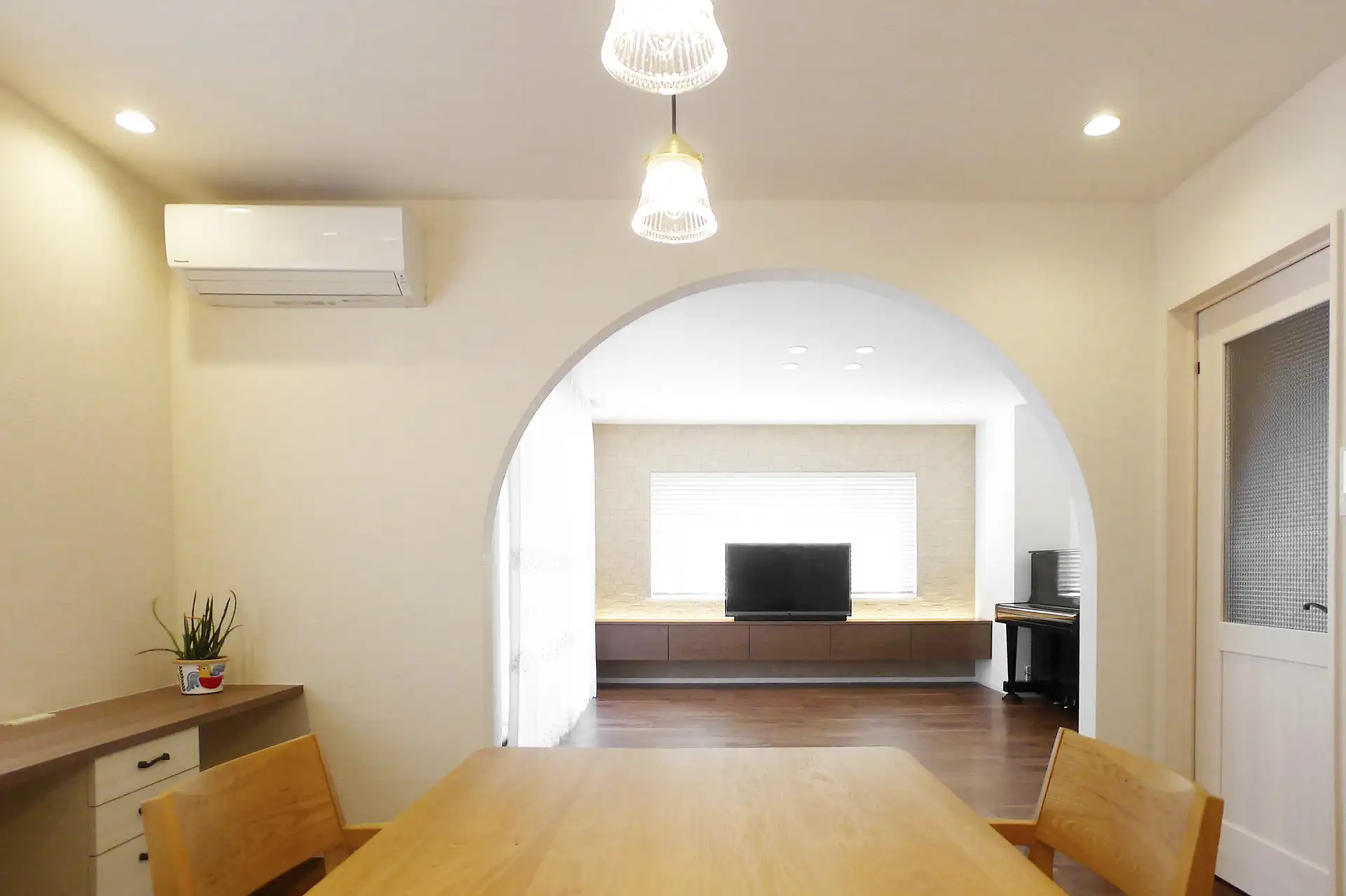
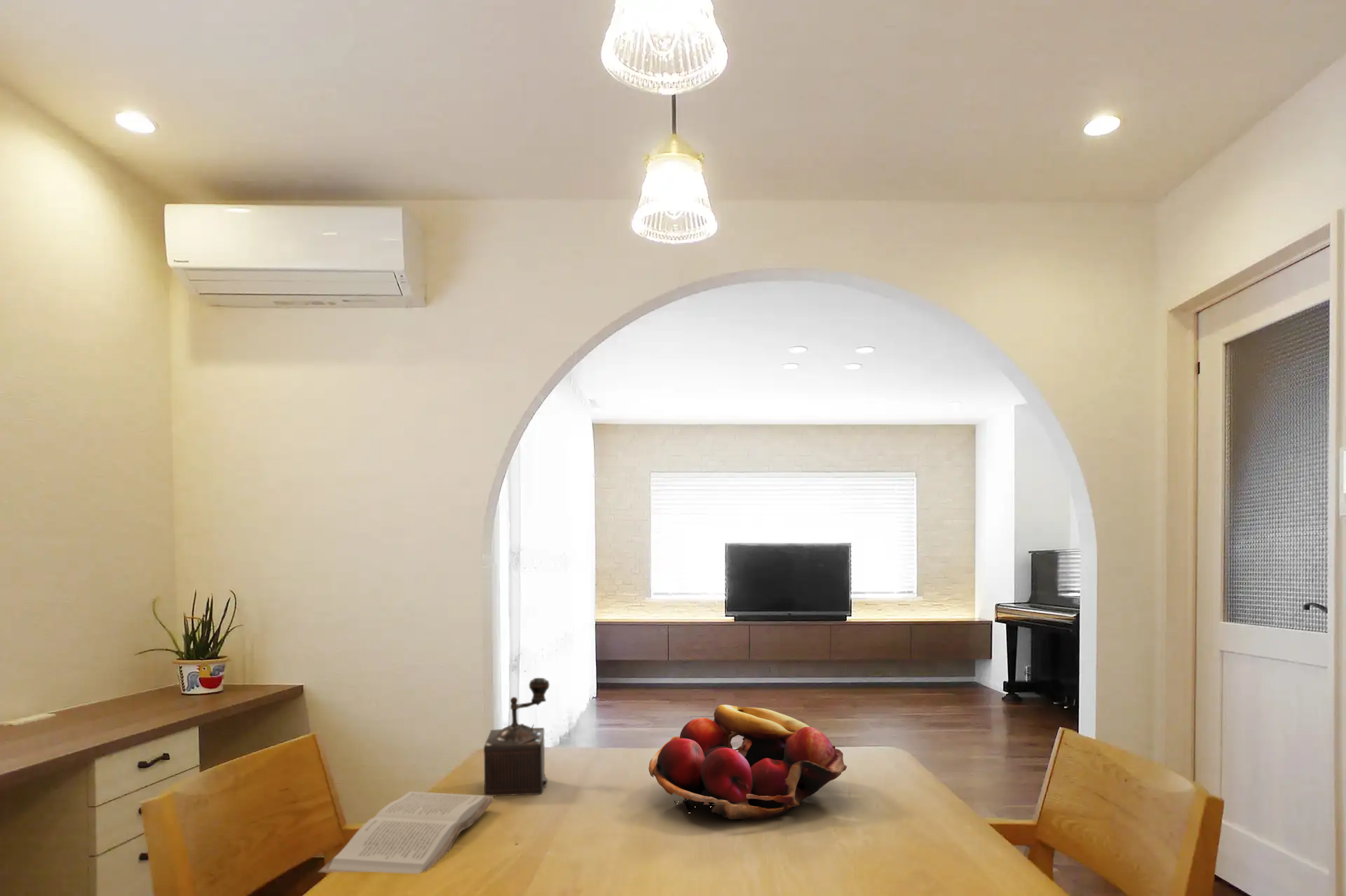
+ pepper mill (518, 733)
+ fruit basket (745, 755)
+ book (414, 827)
